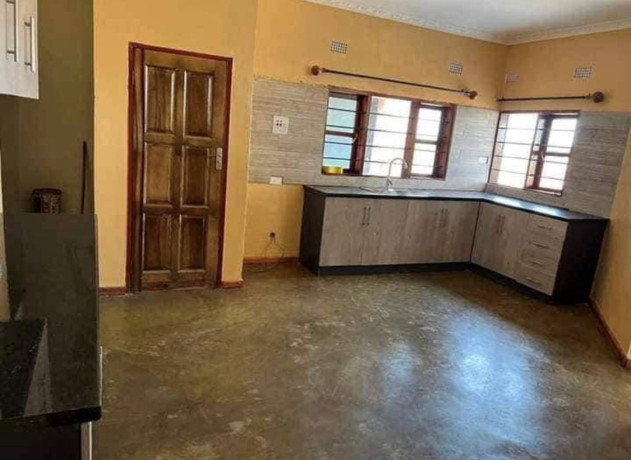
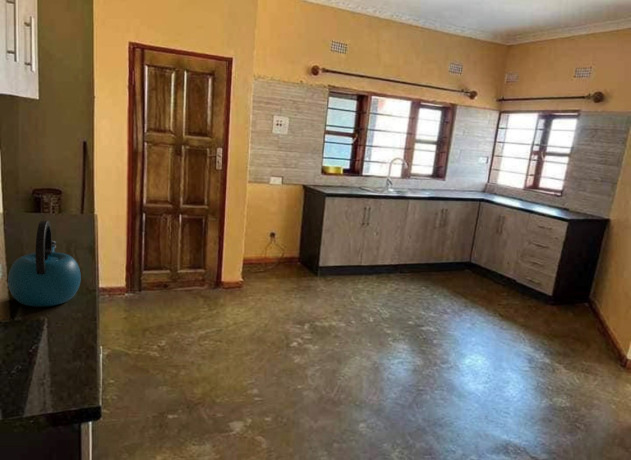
+ kettle (45, 259)
